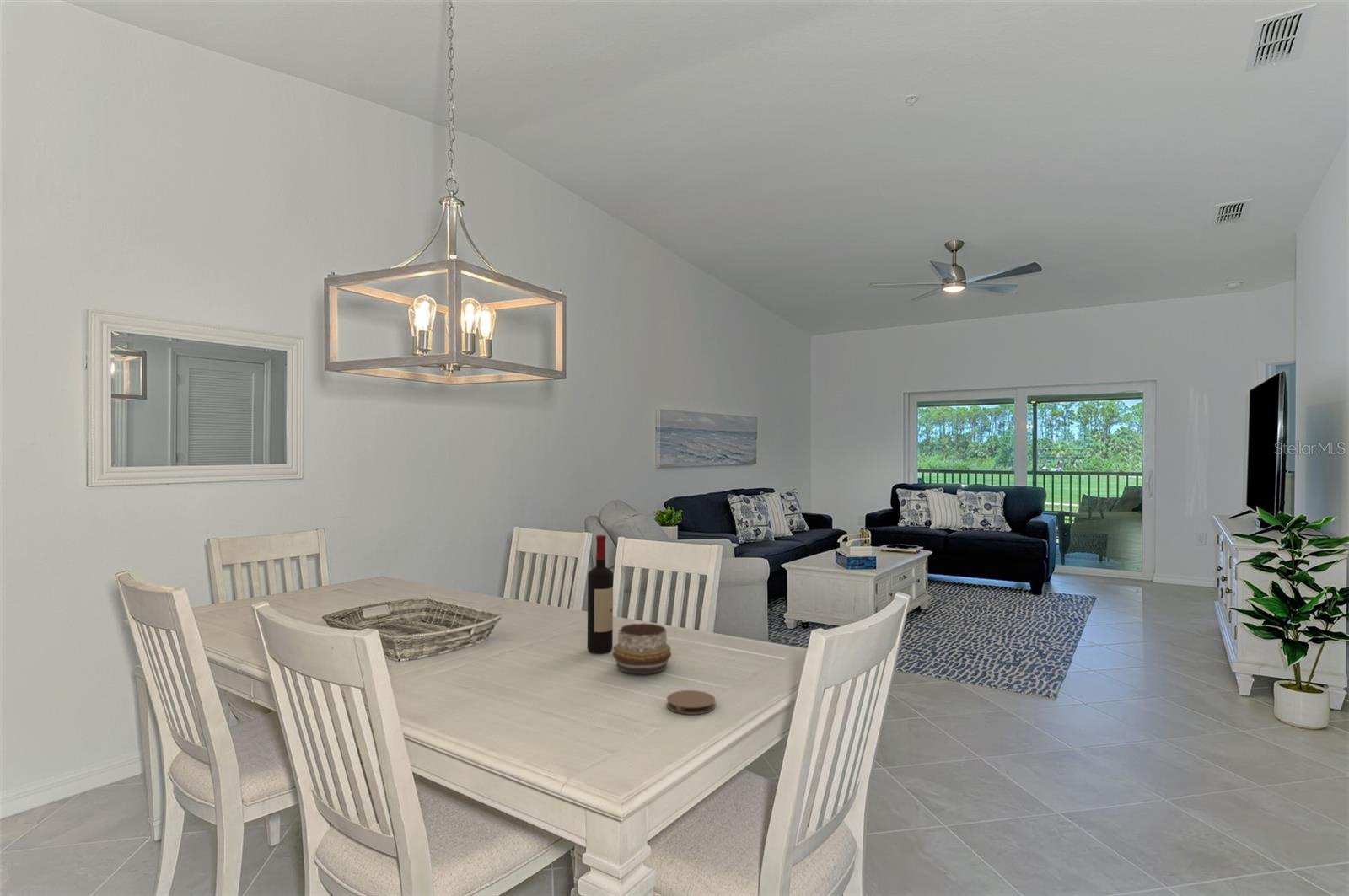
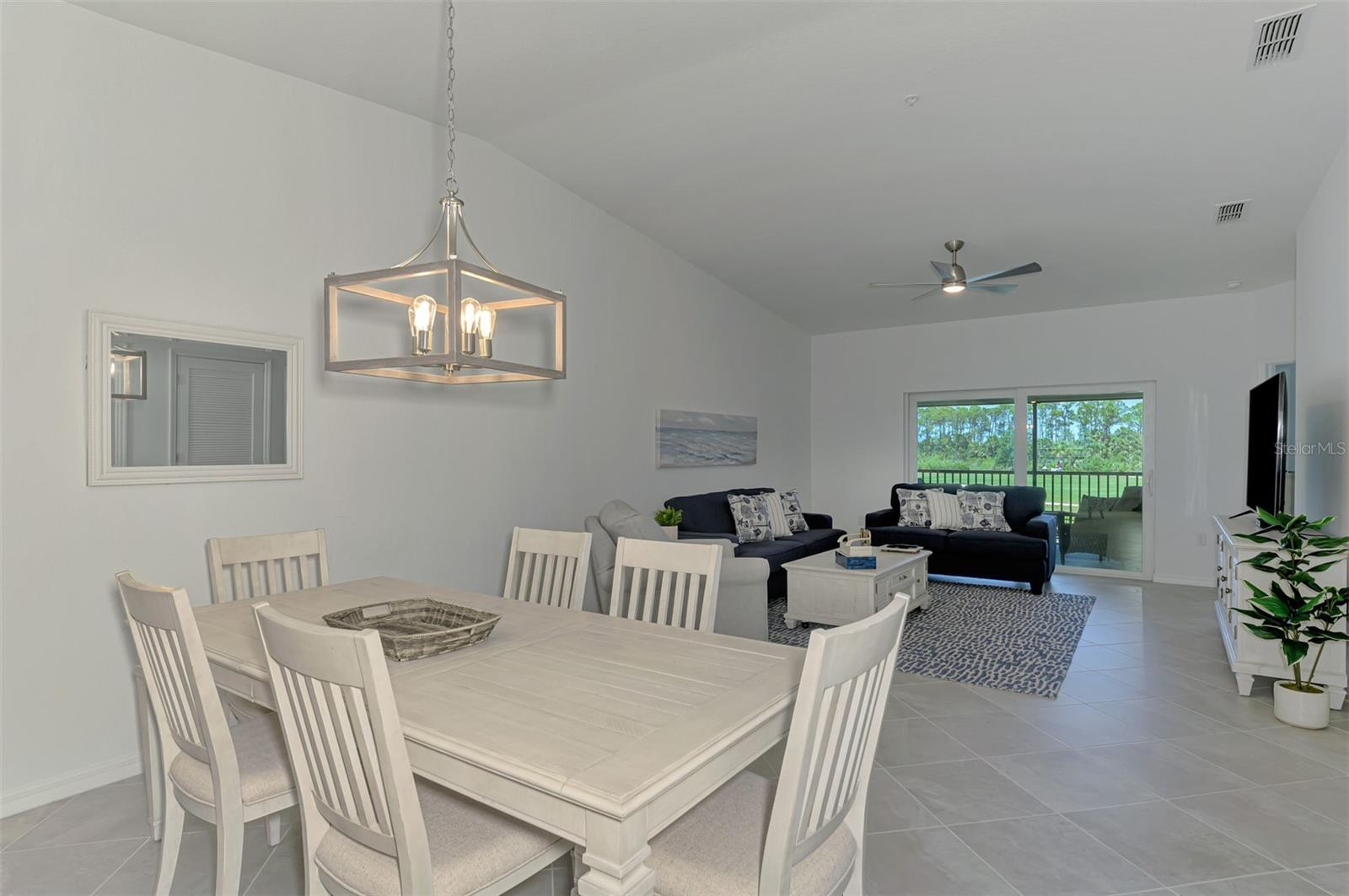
- wine bottle (600, 593)
- decorative bowl (642, 648)
- coaster (691, 701)
